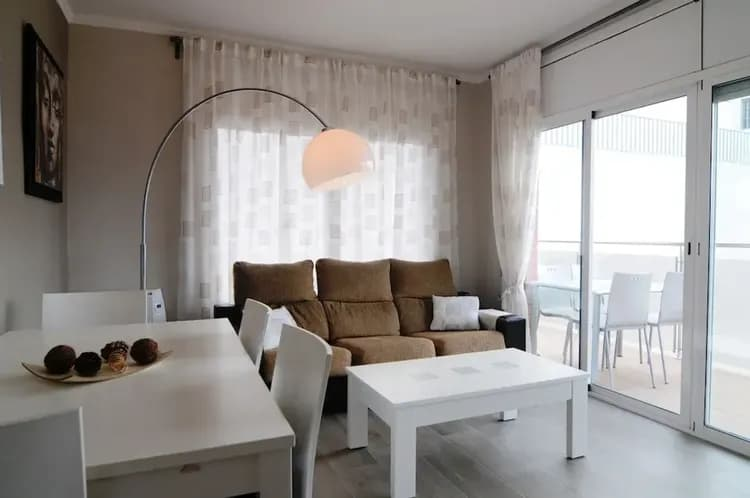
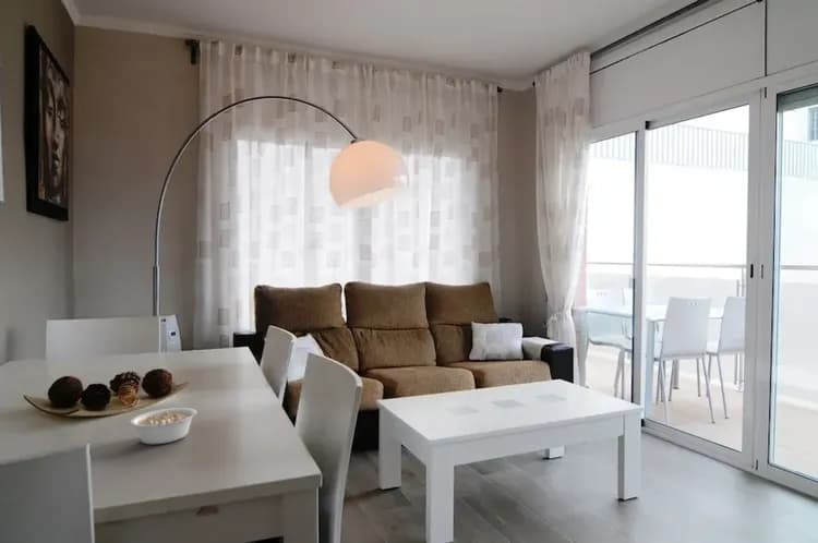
+ legume (167, 423)
